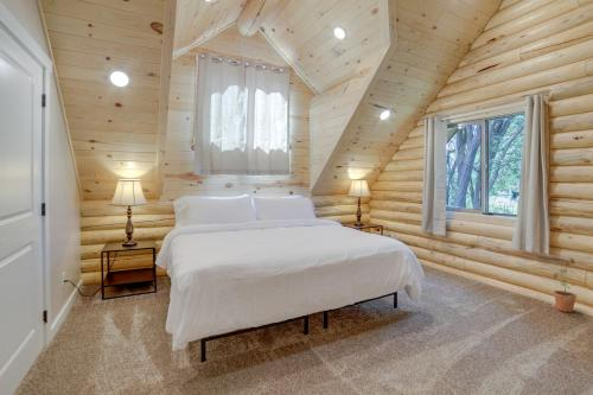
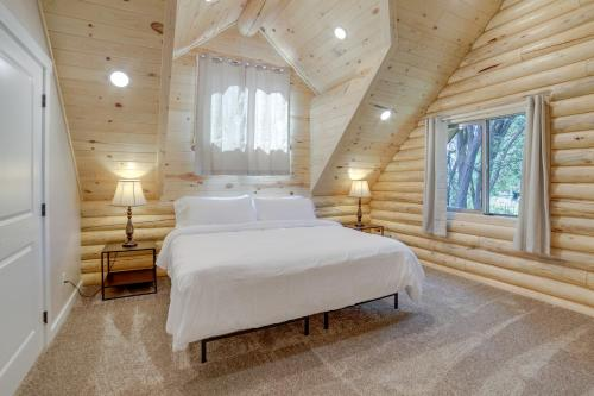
- potted plant (563, 283)
